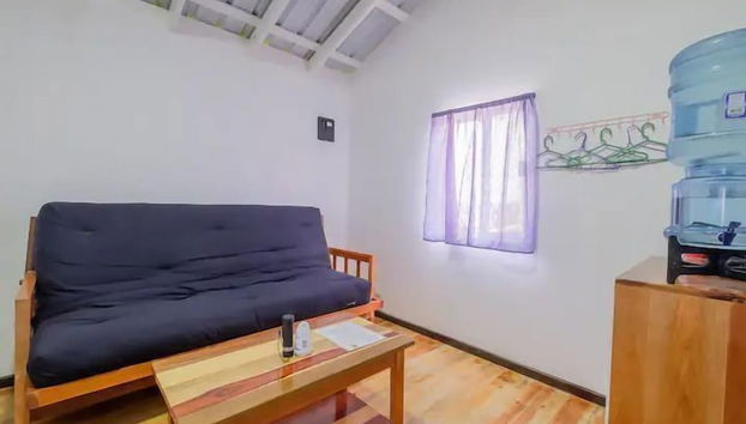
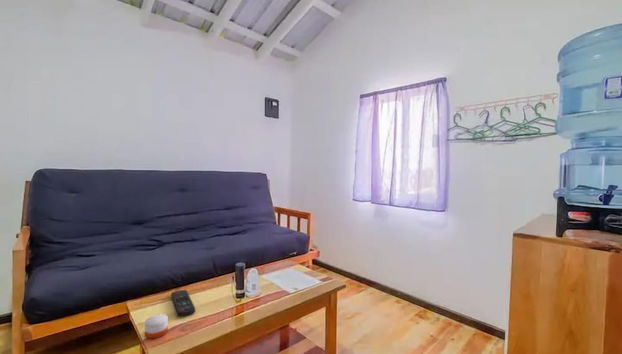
+ remote control (182, 301)
+ candle (156, 318)
